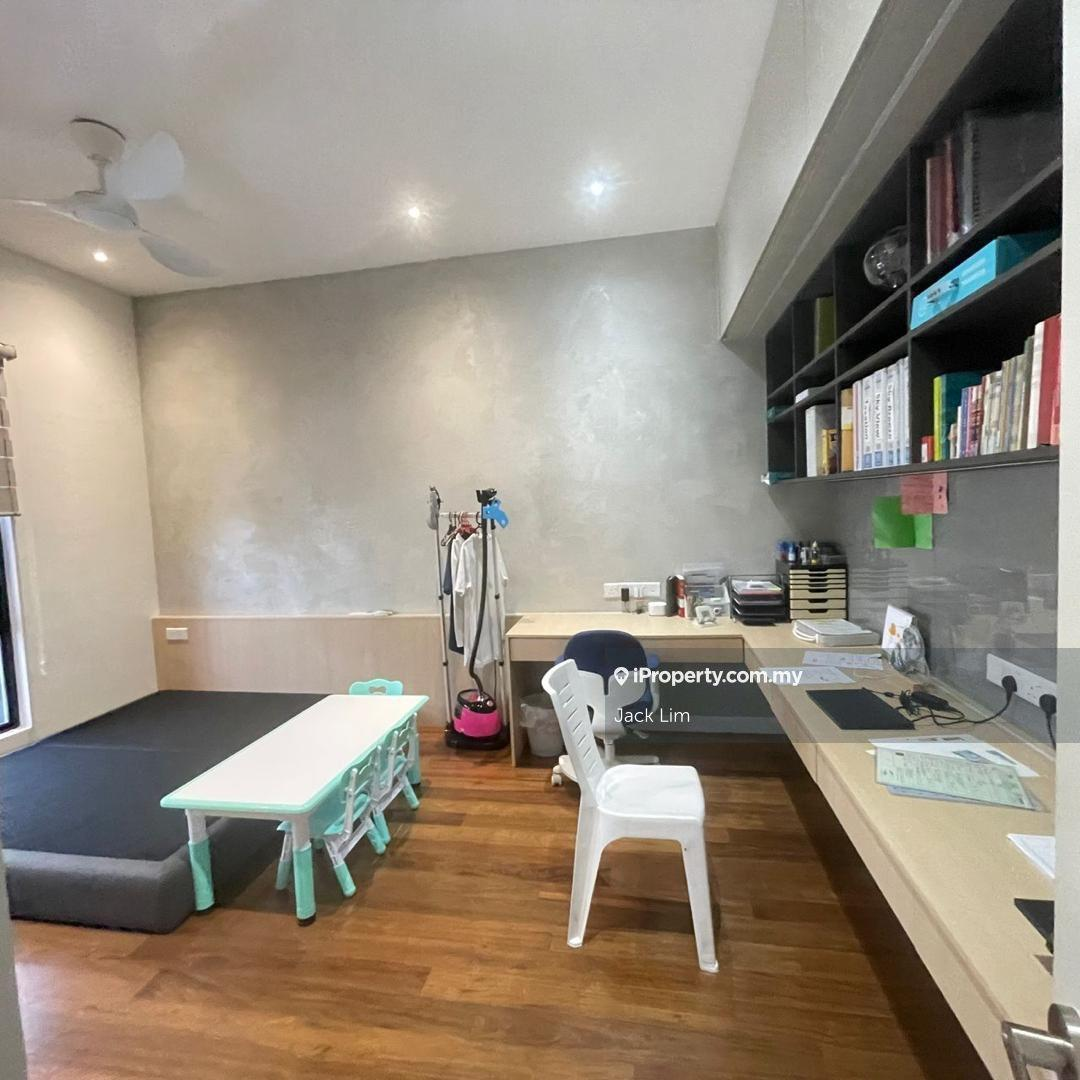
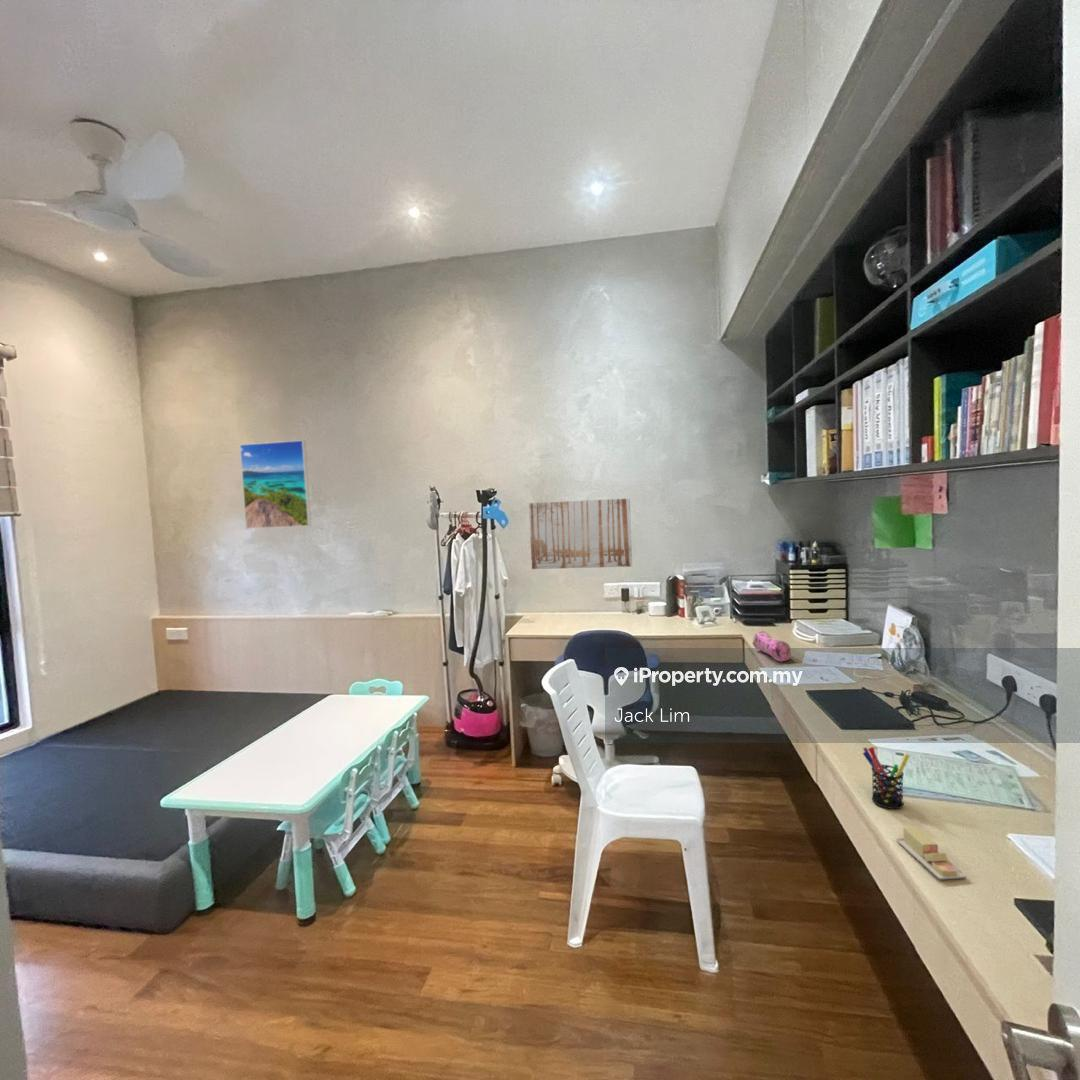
+ wall art (580, 534)
+ pencil case (771, 645)
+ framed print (275, 485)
+ sticky notes (929, 851)
+ pen holder (887, 776)
